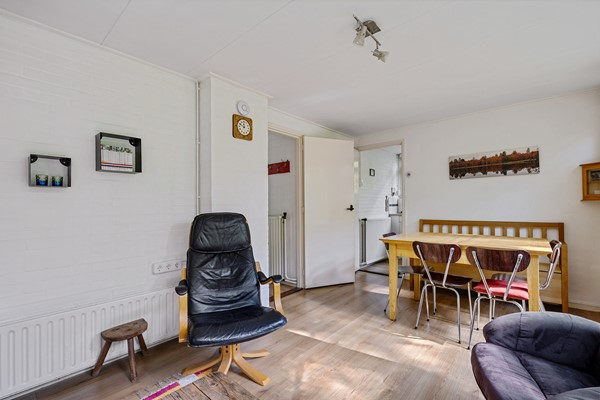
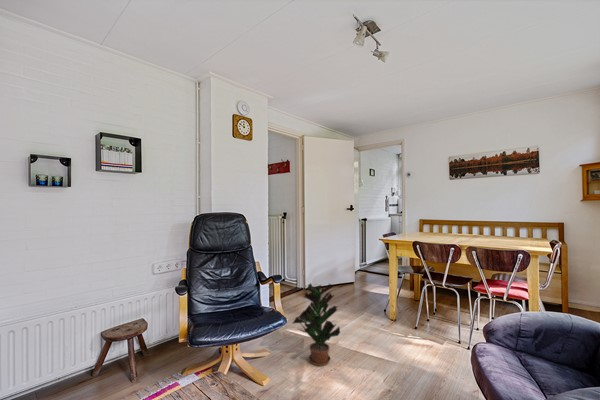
+ potted plant (314, 322)
